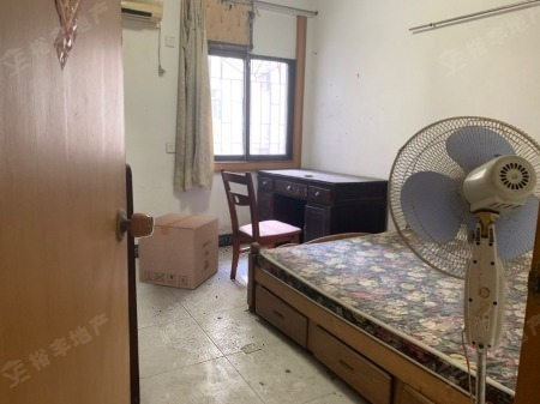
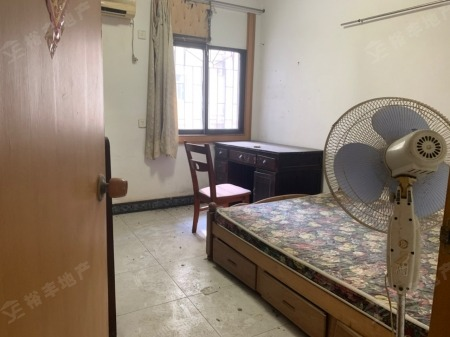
- cardboard box (180, 248)
